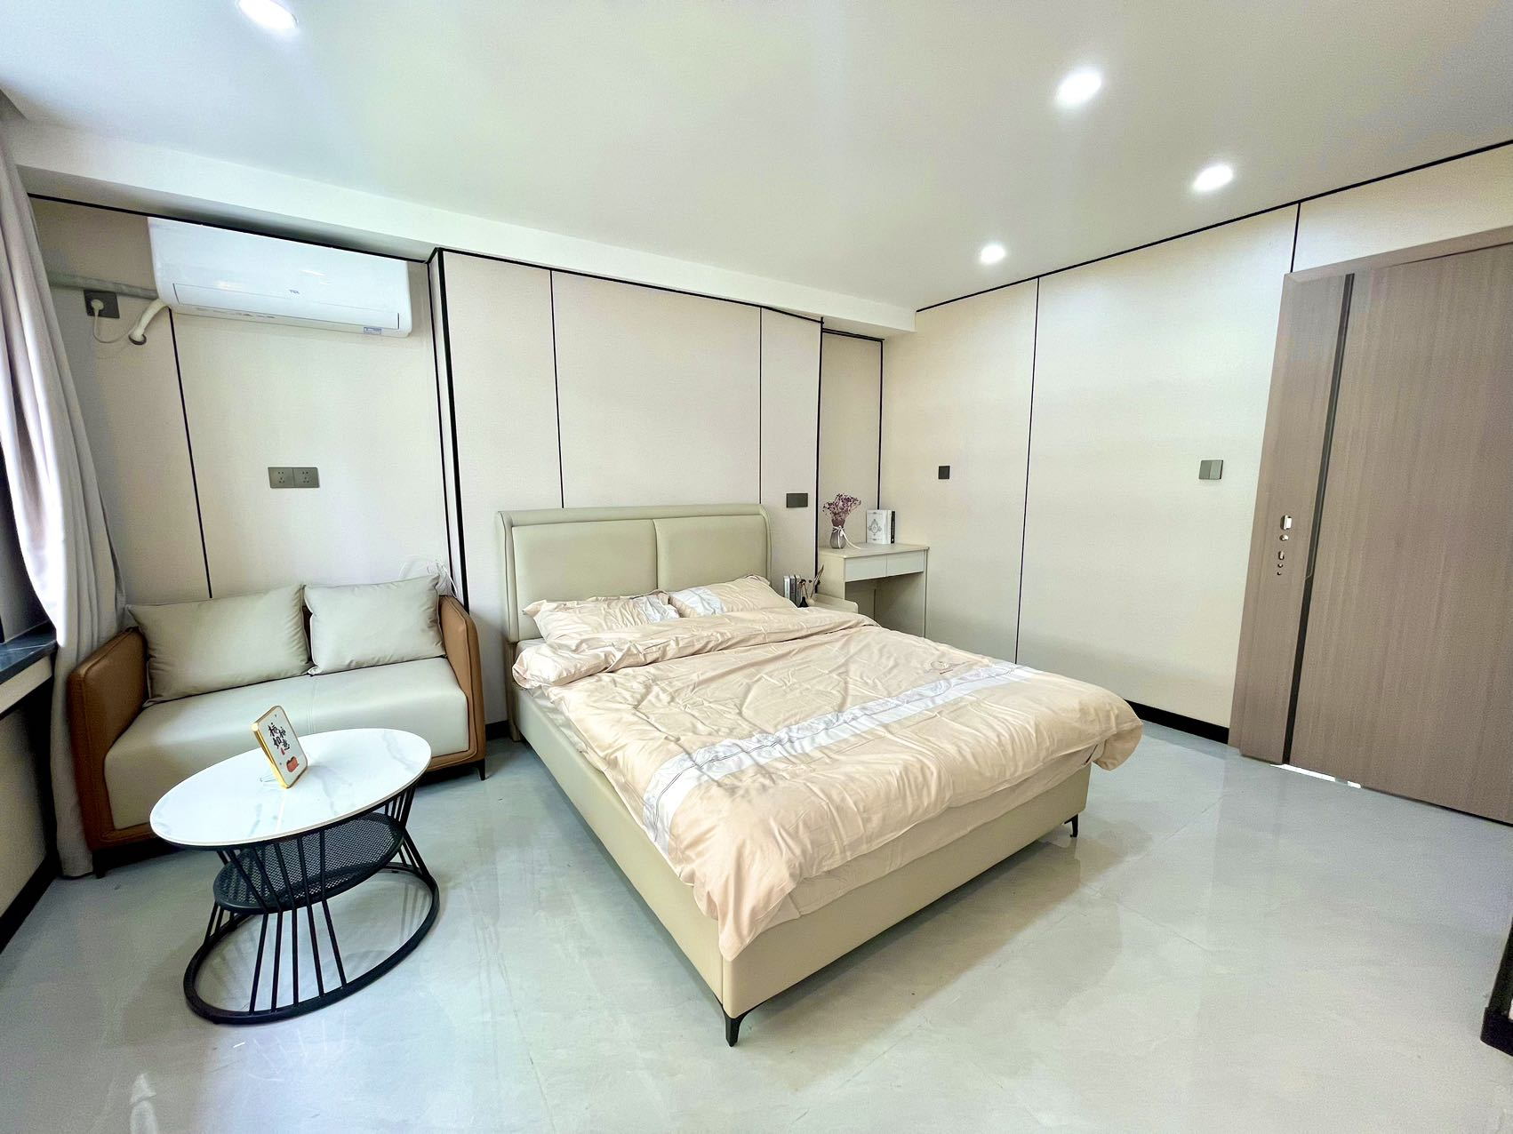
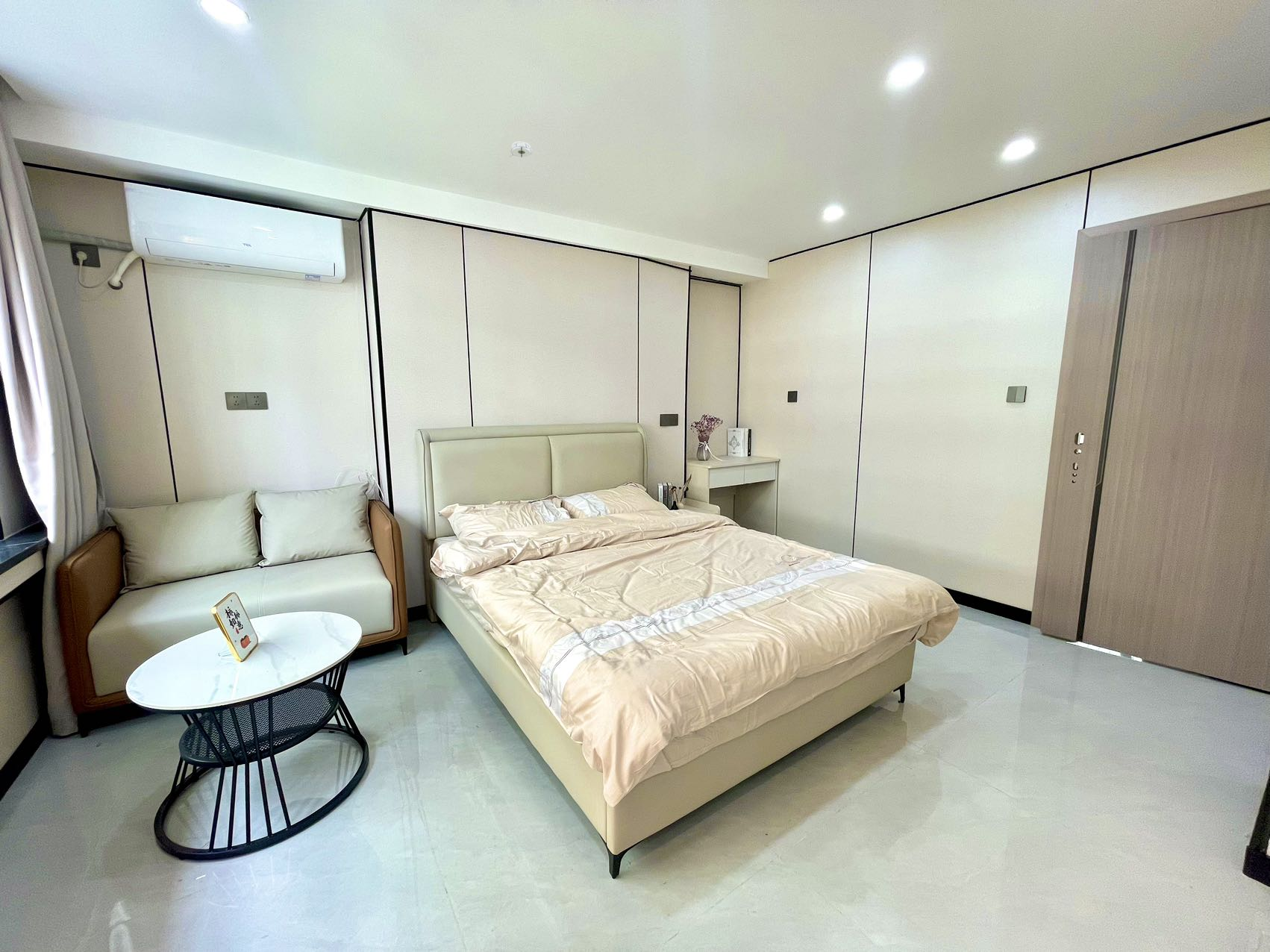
+ smoke detector (520, 149)
